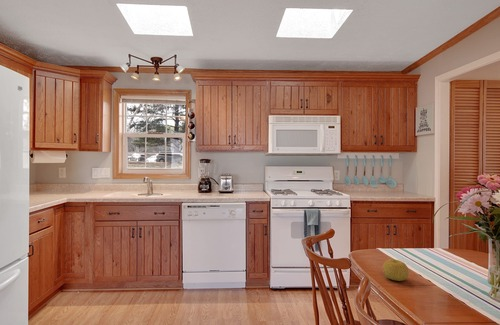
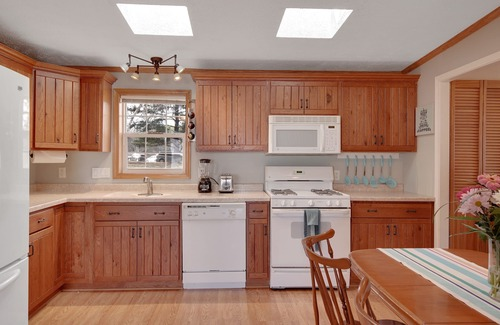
- fruit (395, 269)
